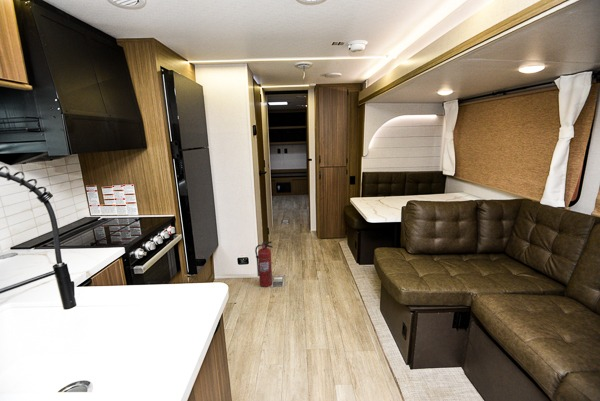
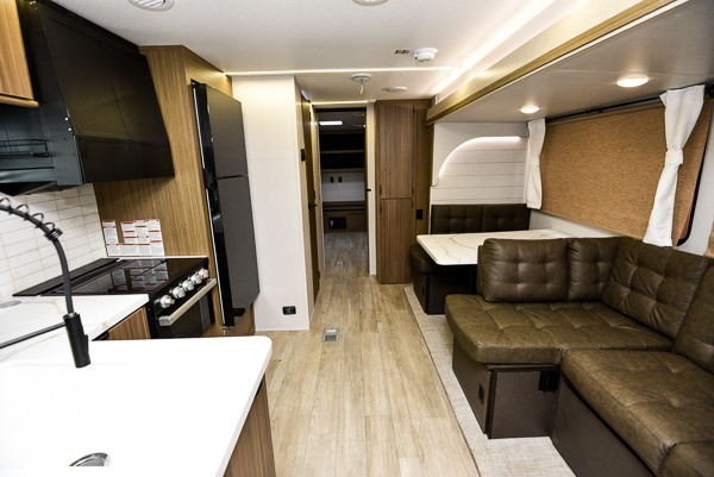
- fire extinguisher (264, 263)
